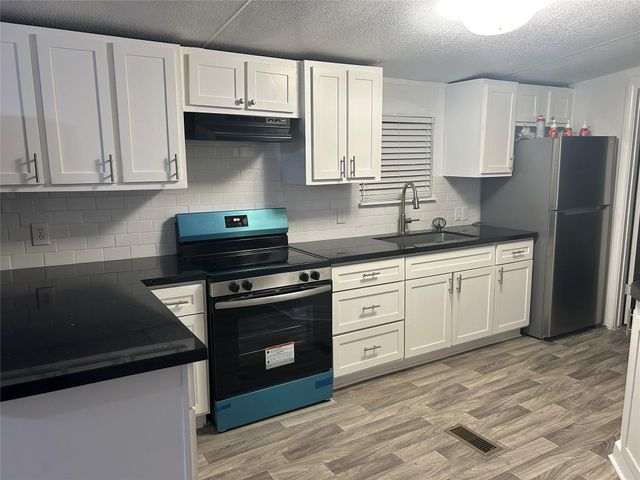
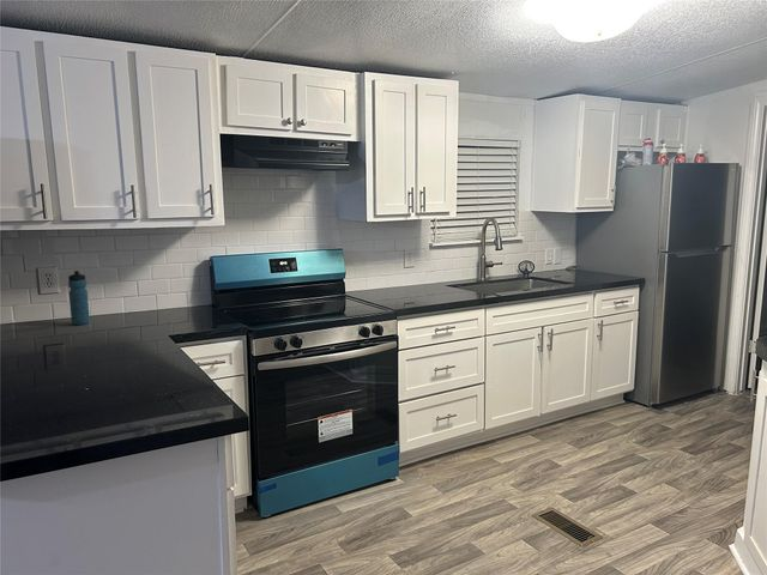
+ water bottle (78, 297)
